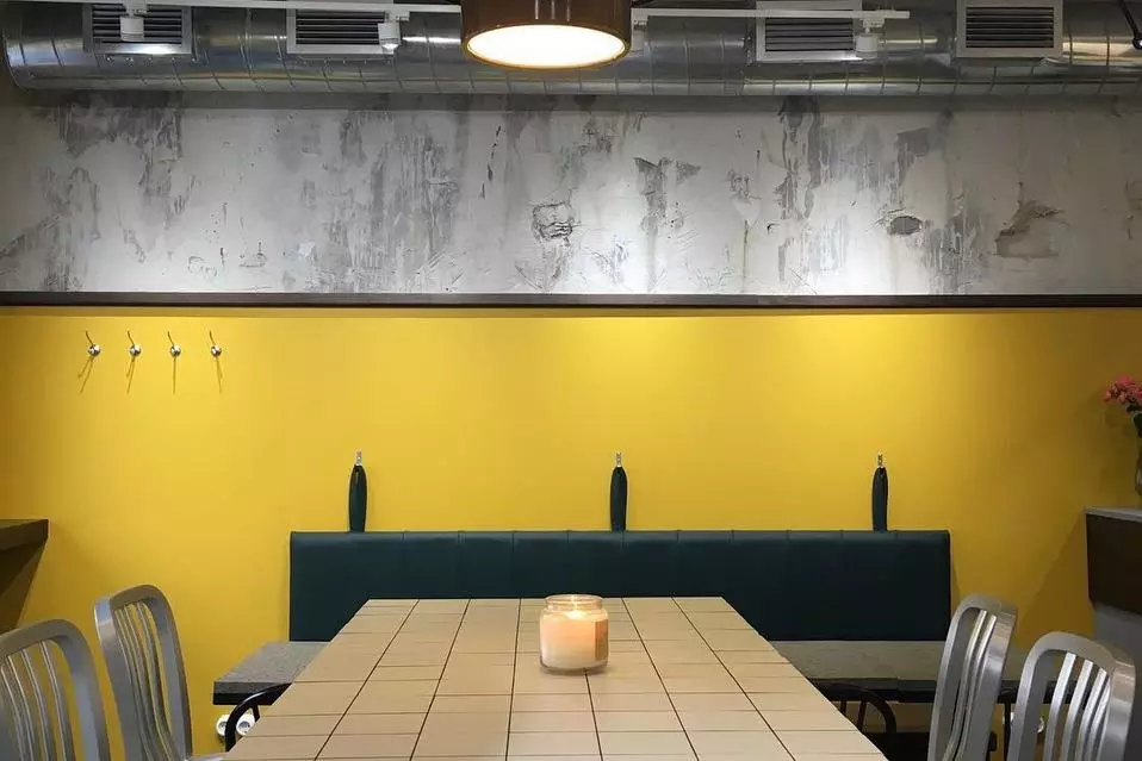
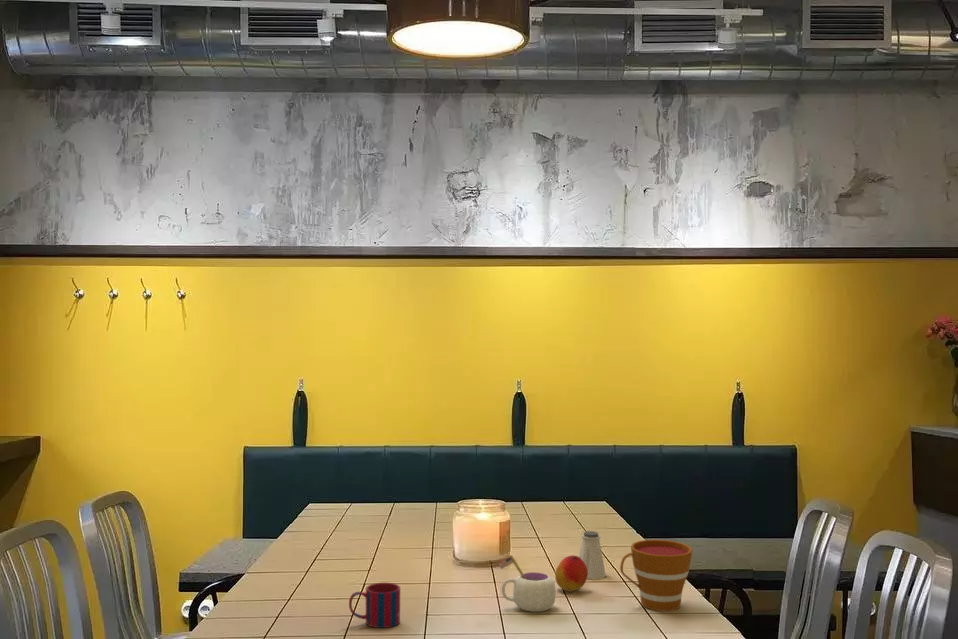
+ peach (571, 572)
+ mug (526, 581)
+ cup (655, 576)
+ mug (374, 605)
+ saltshaker (590, 553)
